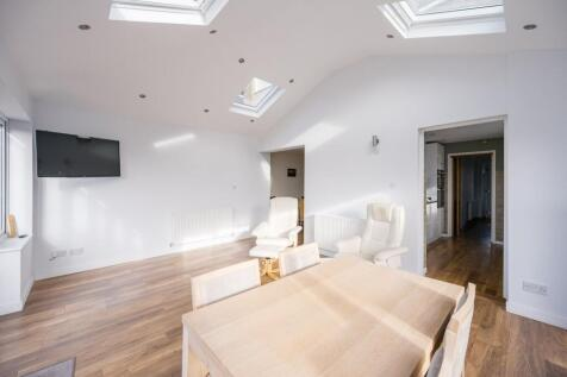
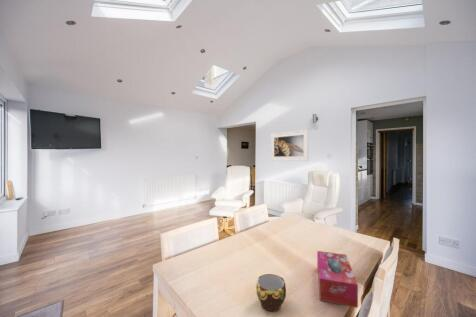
+ tissue box (334, 274)
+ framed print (288, 146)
+ cup (271, 292)
